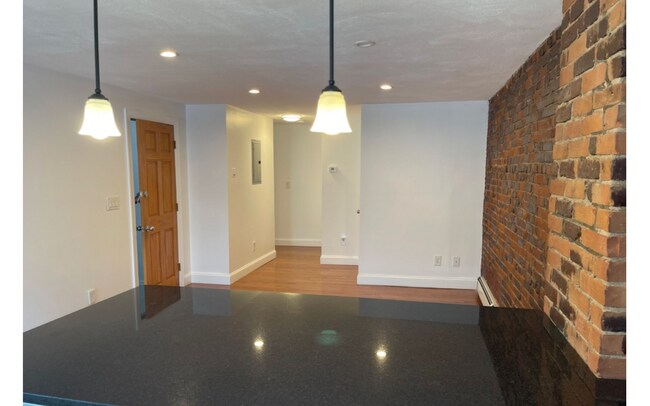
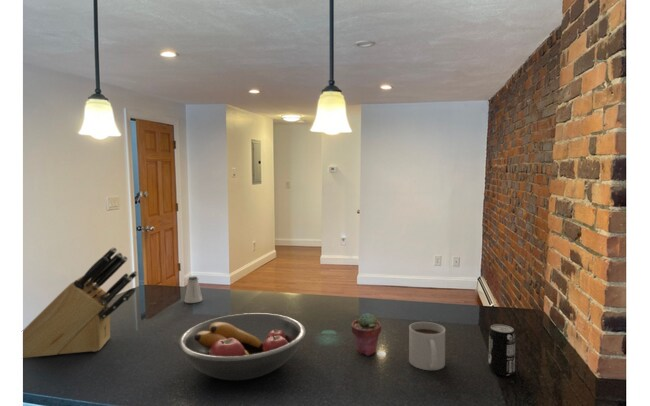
+ fruit bowl (244, 345)
+ mug (428, 348)
+ saltshaker (193, 288)
+ potted succulent (366, 331)
+ knife block (74, 299)
+ beverage can (501, 349)
